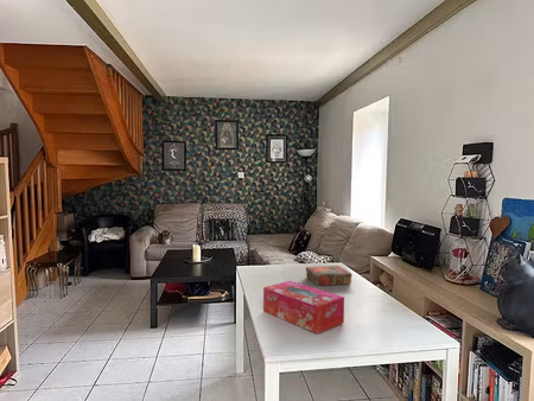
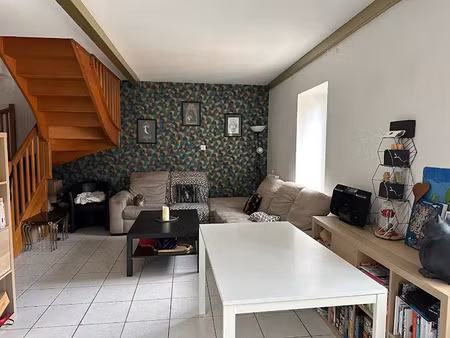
- tissue box (301, 304)
- book (328, 274)
